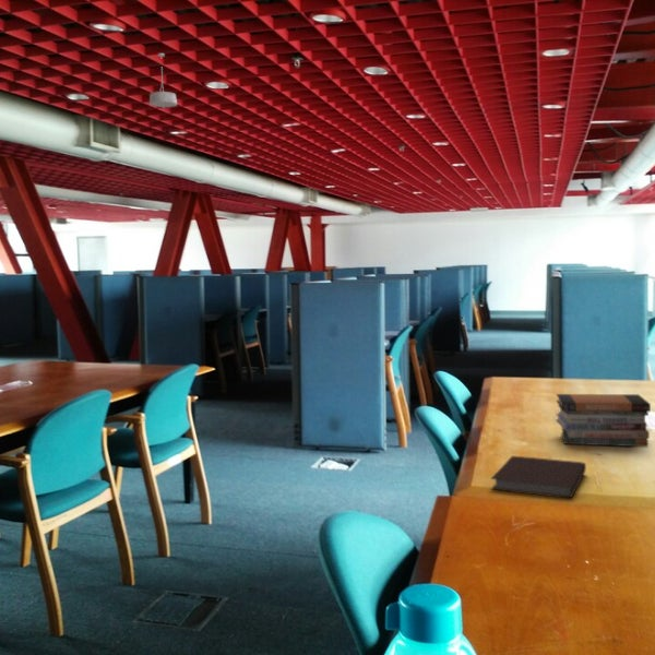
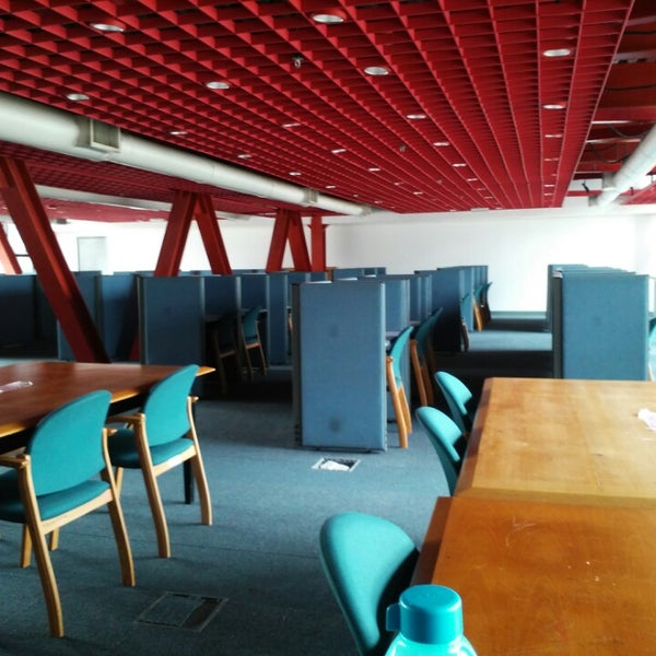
- notebook (539, 475)
- book stack (600, 419)
- pendant light (162, 81)
